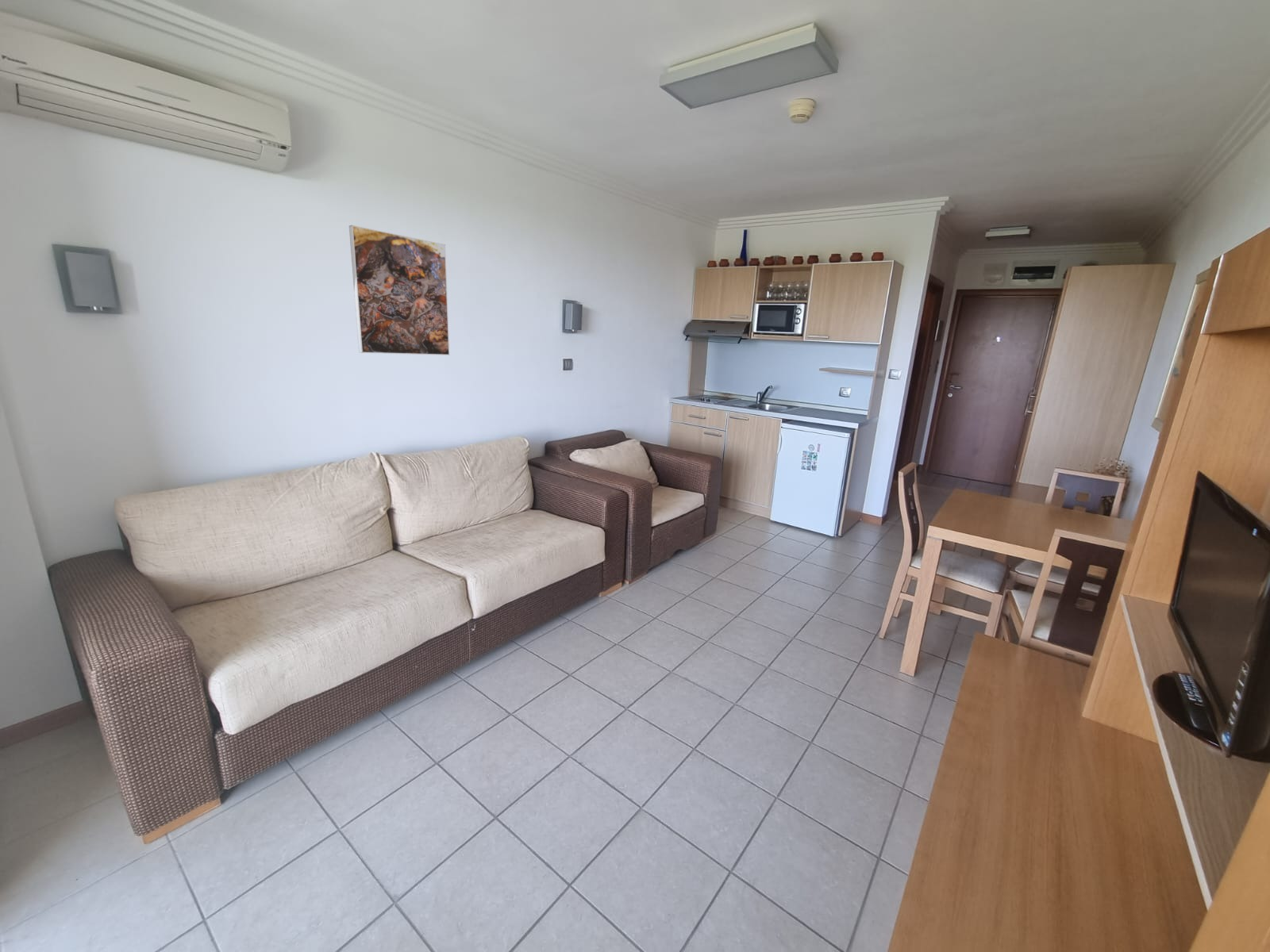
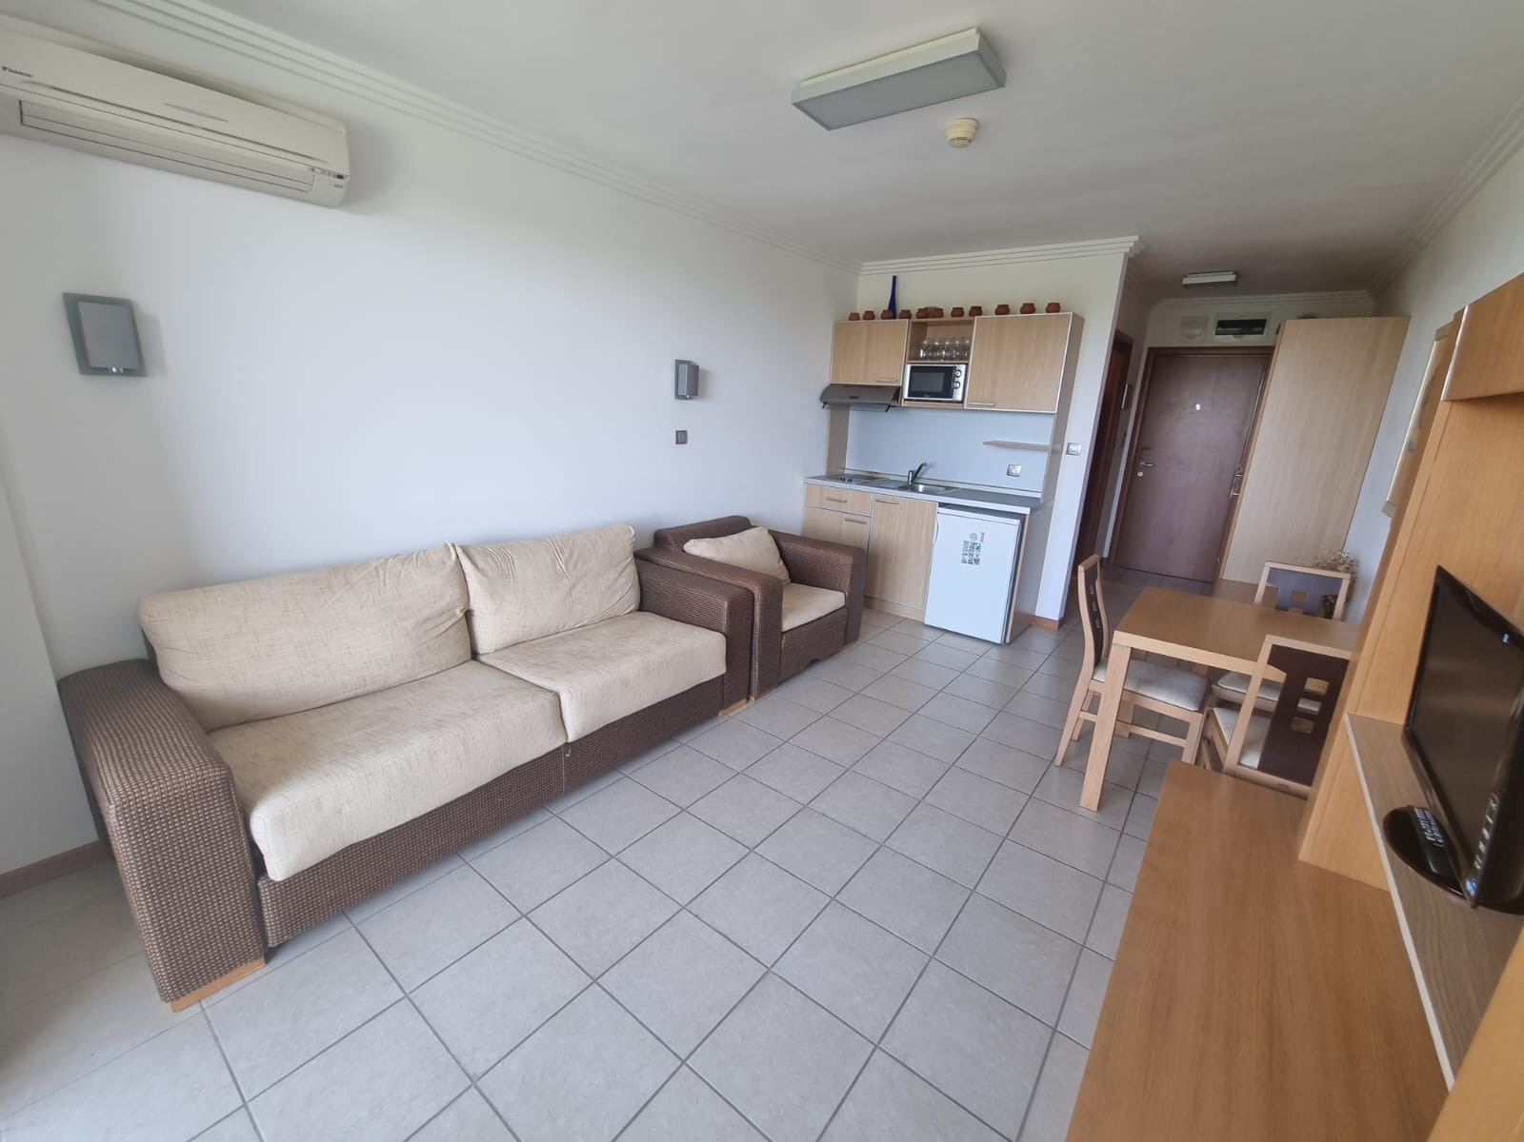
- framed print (403, 296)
